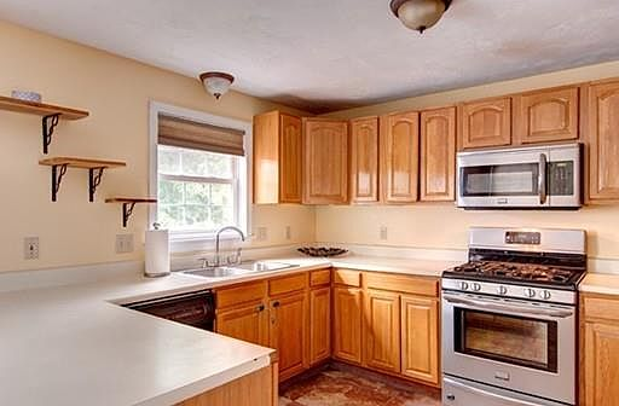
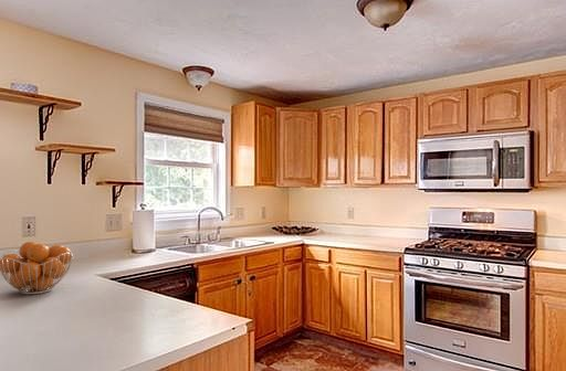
+ fruit basket (36, 266)
